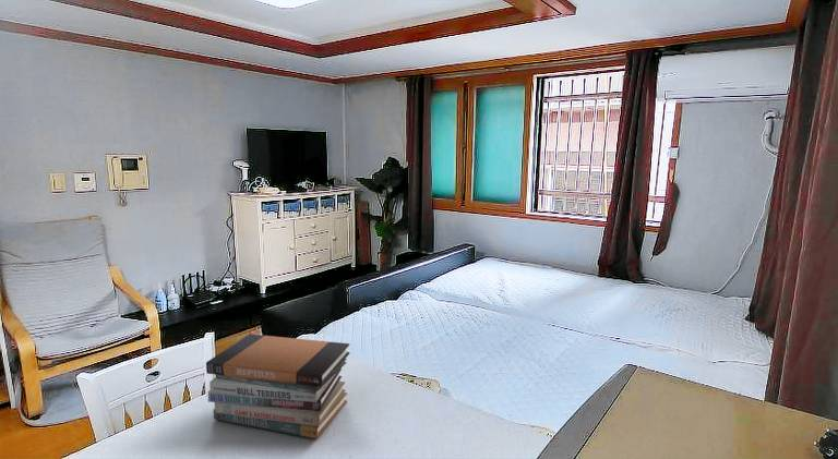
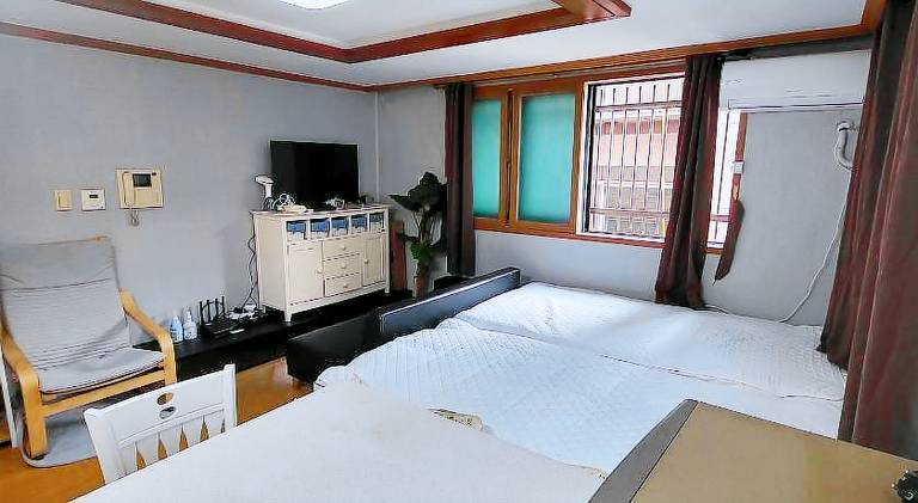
- book stack (280, 381)
